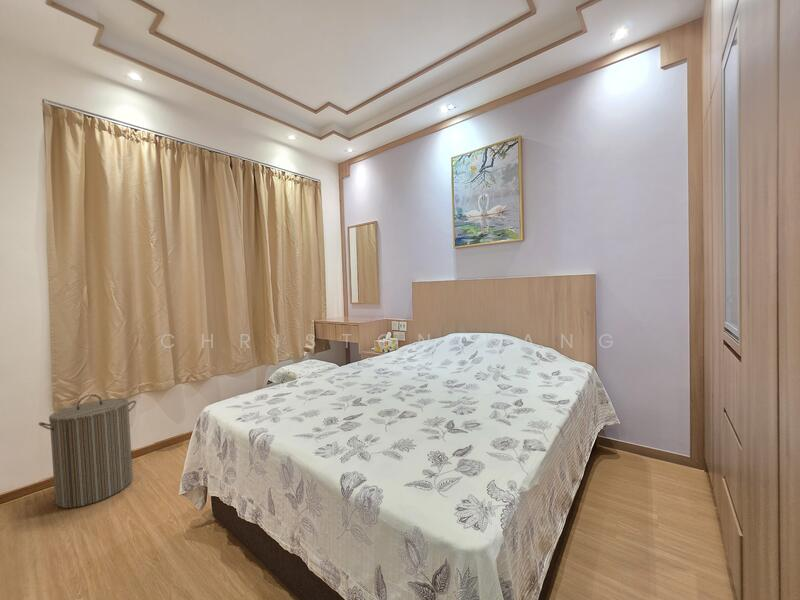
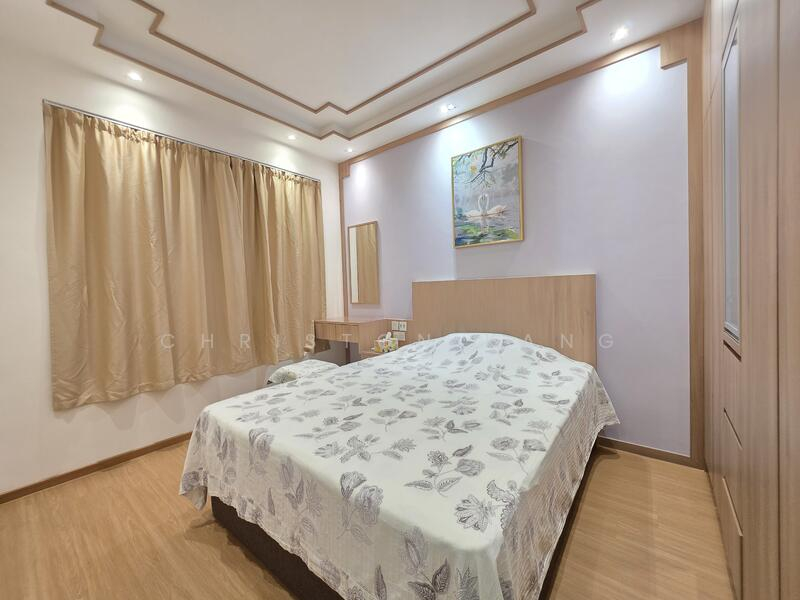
- laundry hamper (93, 442)
